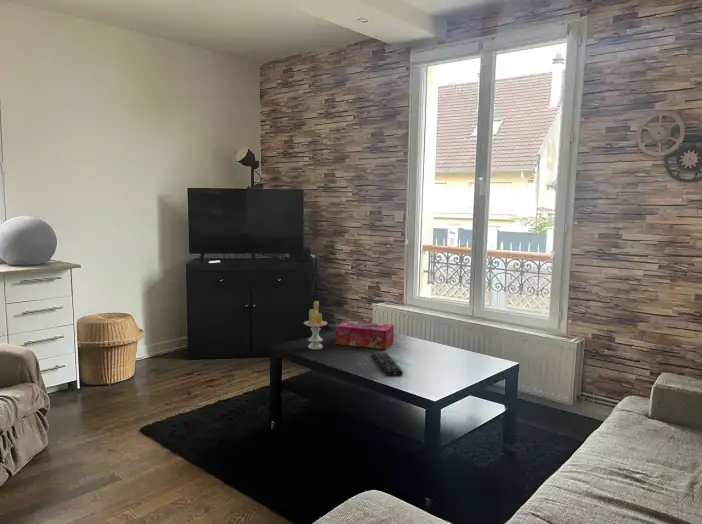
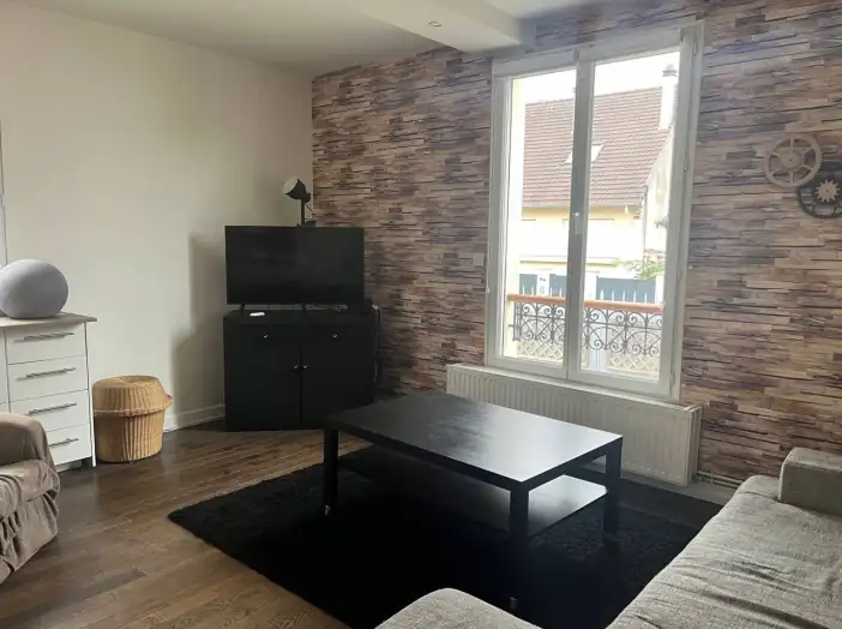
- candle (315, 324)
- tissue box (364, 334)
- remote control (386, 362)
